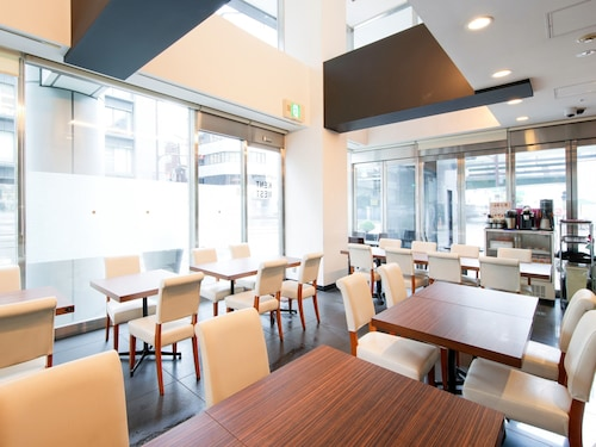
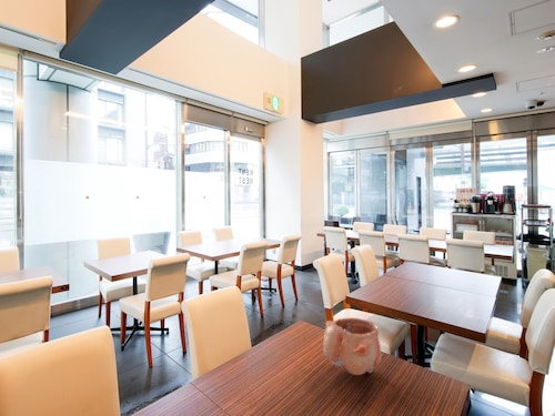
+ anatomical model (349, 347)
